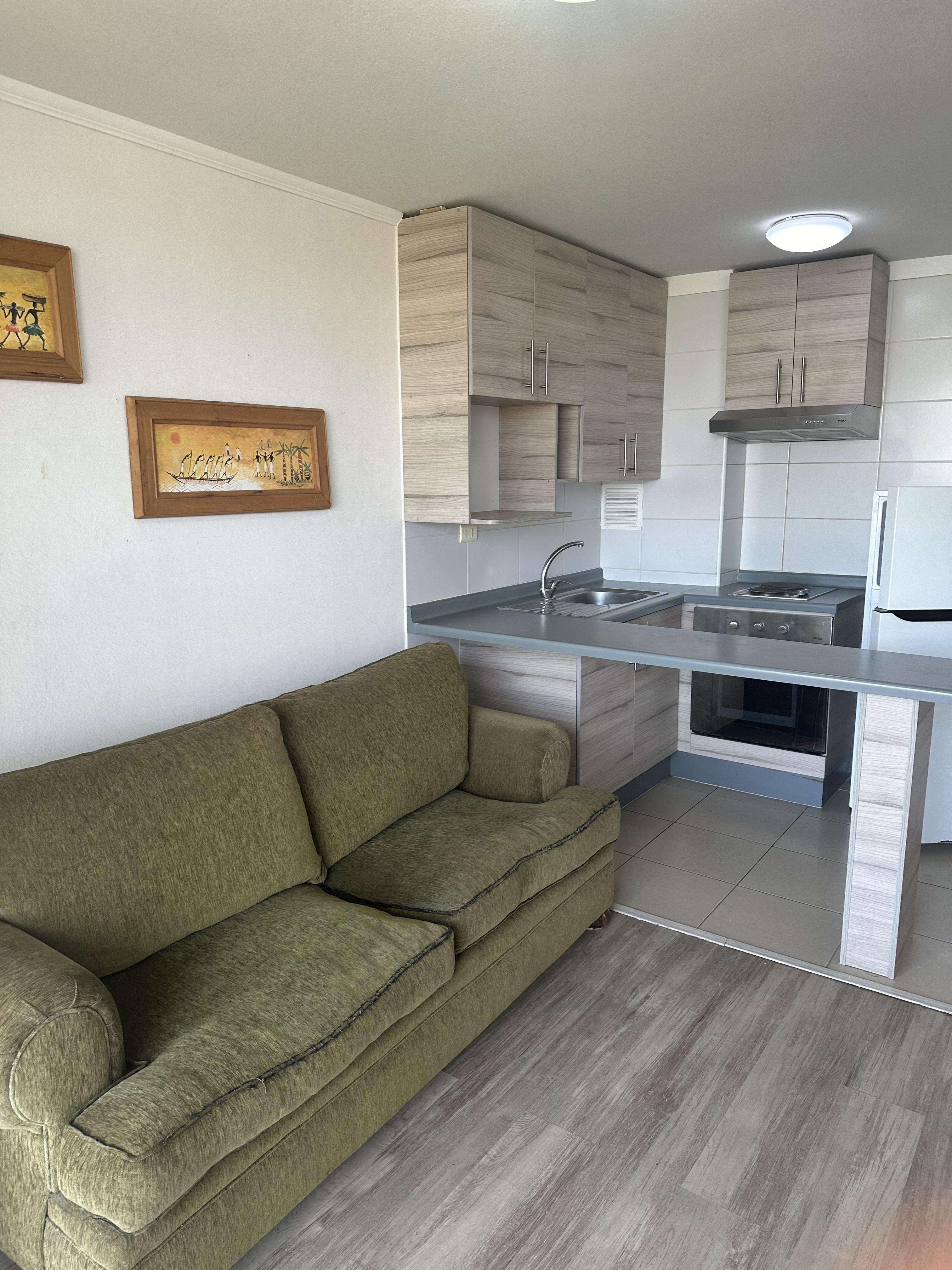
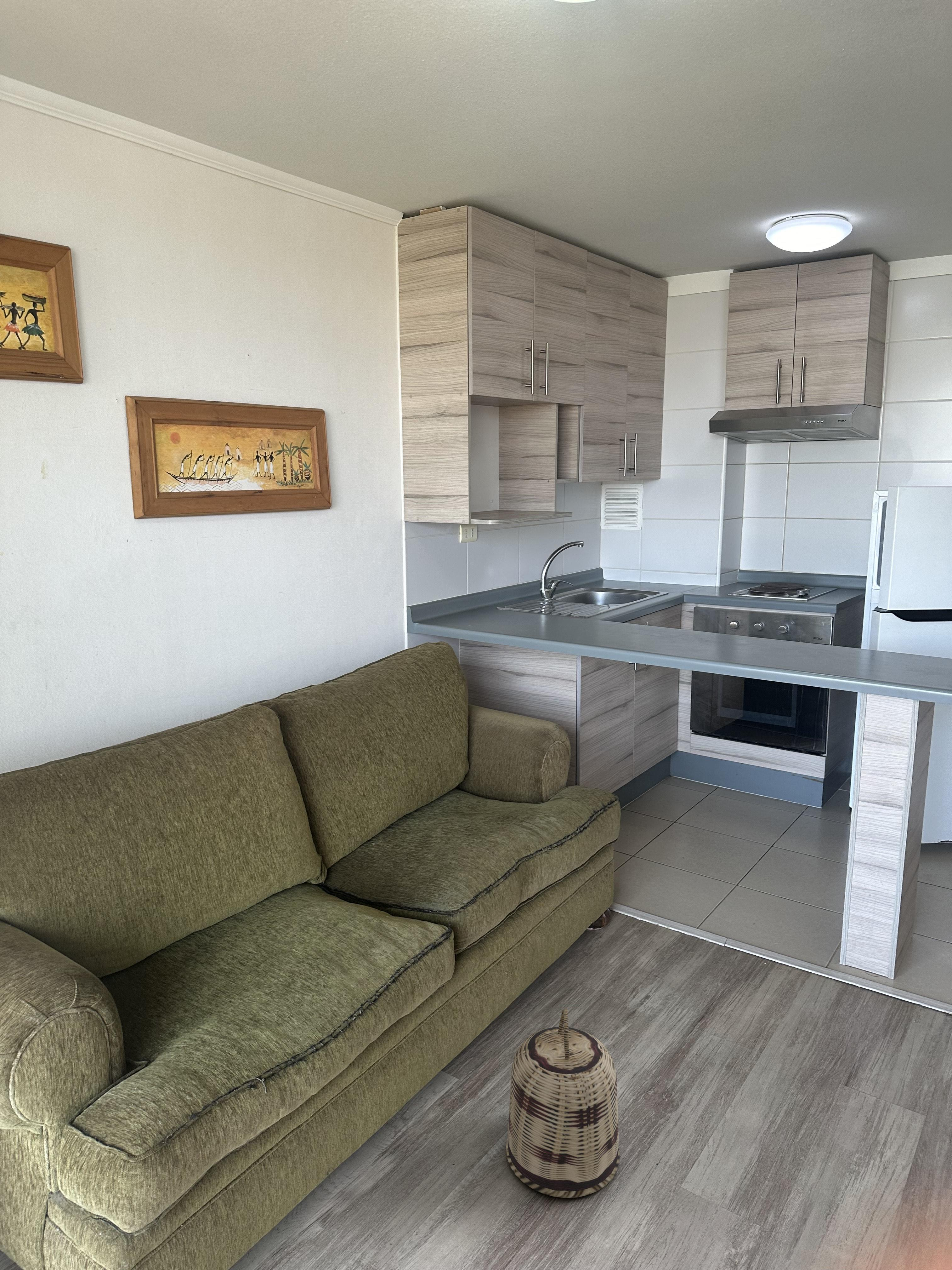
+ basket (564, 1084)
